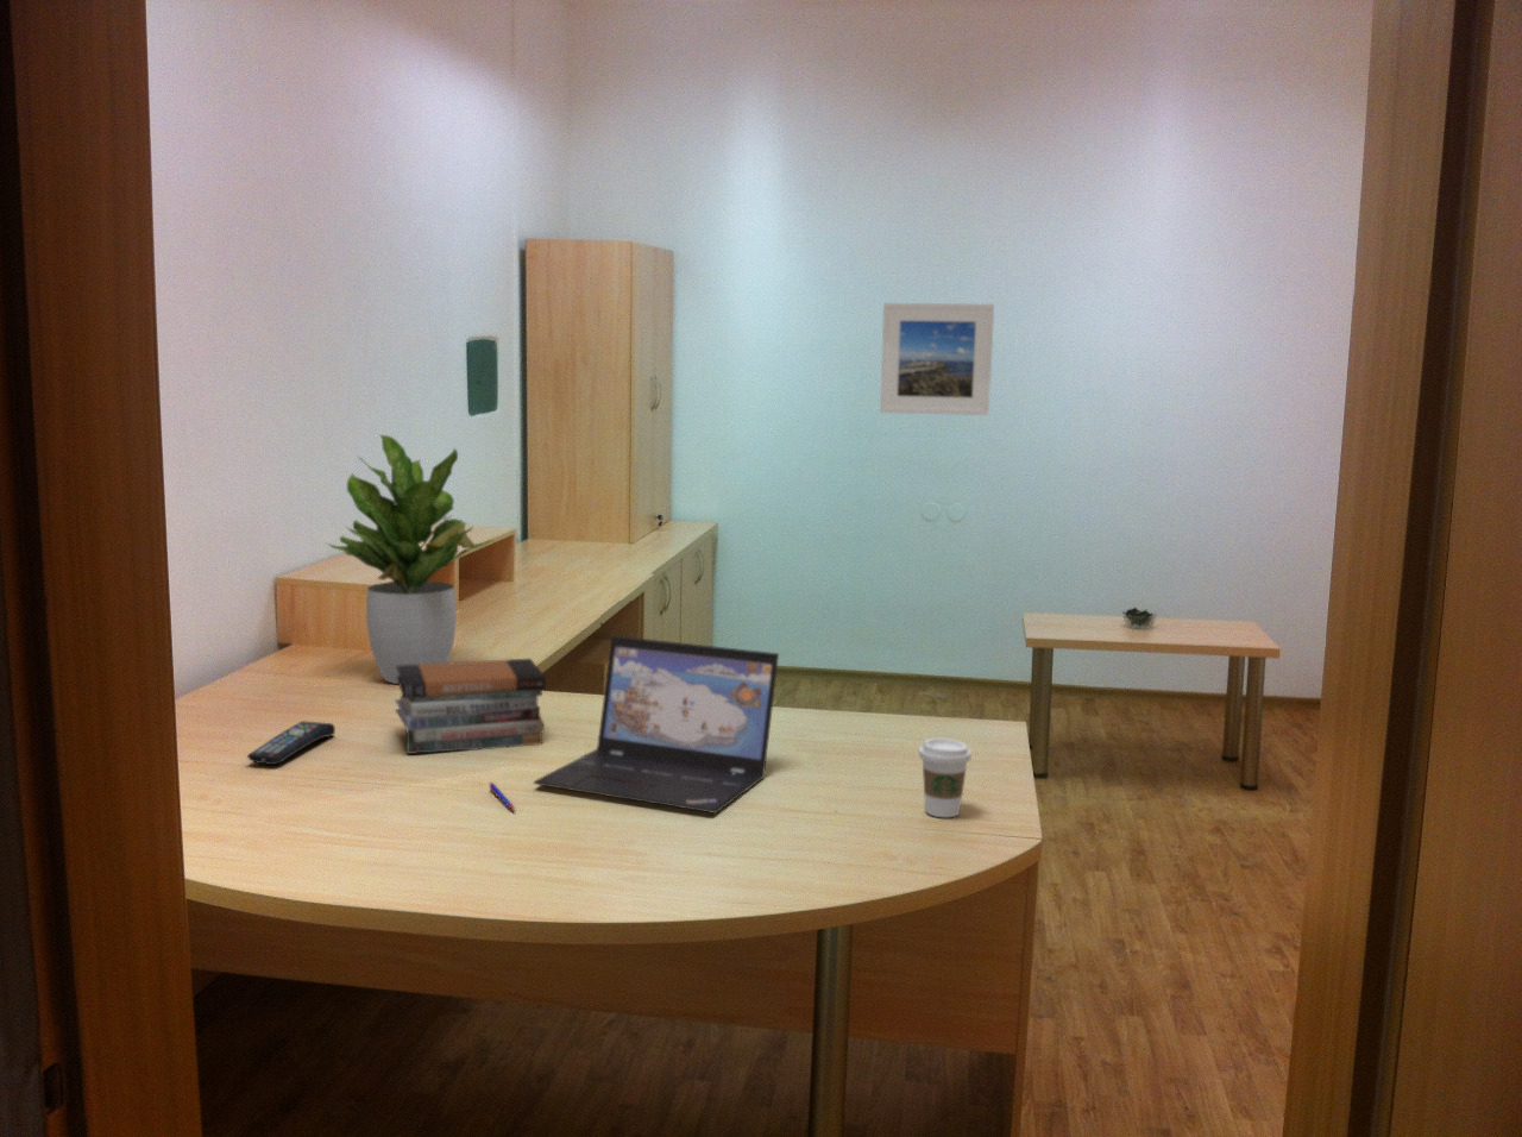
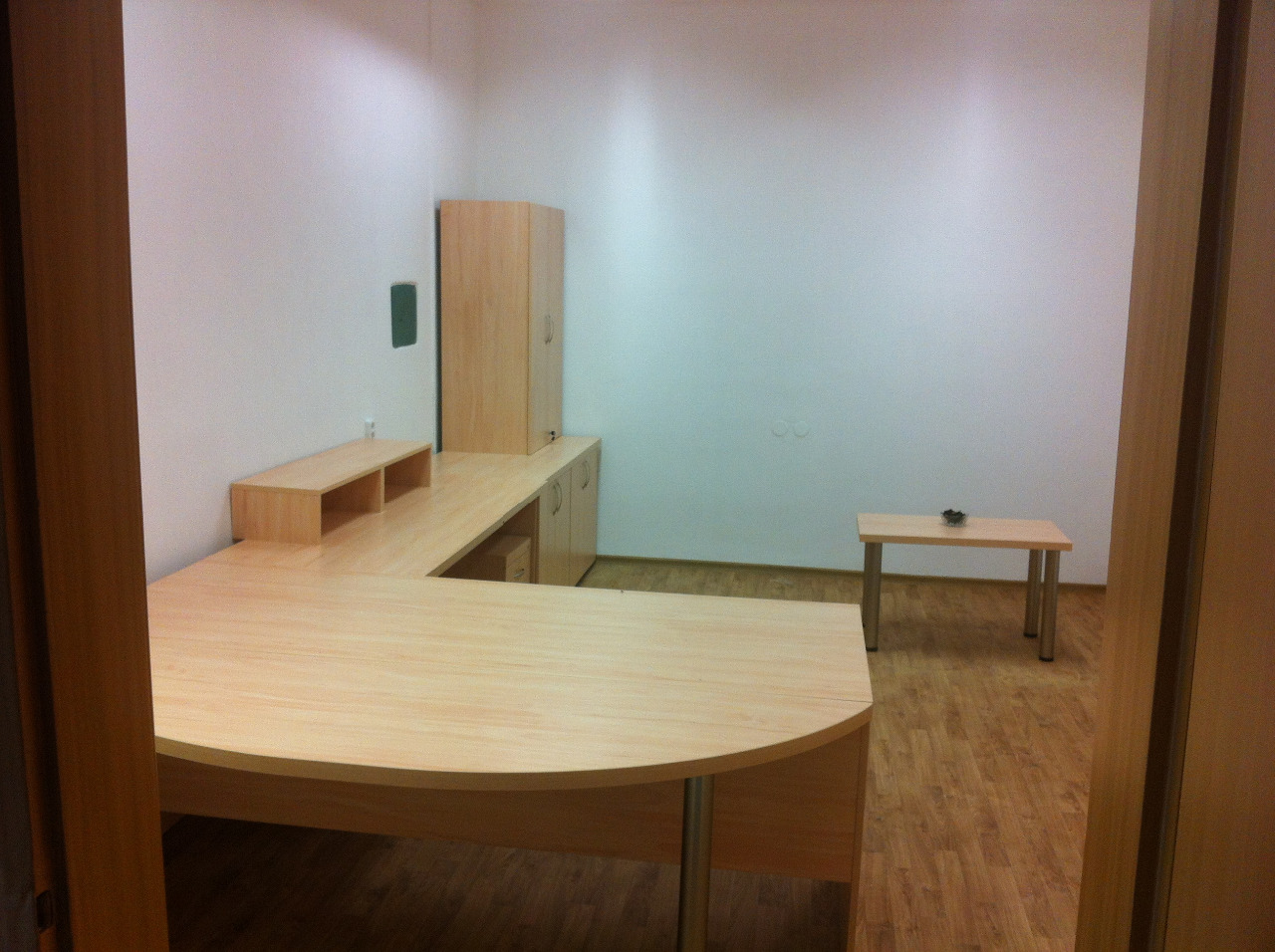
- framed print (936, 359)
- remote control (294, 740)
- potted plant (417, 558)
- laptop (659, 718)
- book stack (469, 705)
- pen (501, 795)
- coffee cup (943, 778)
